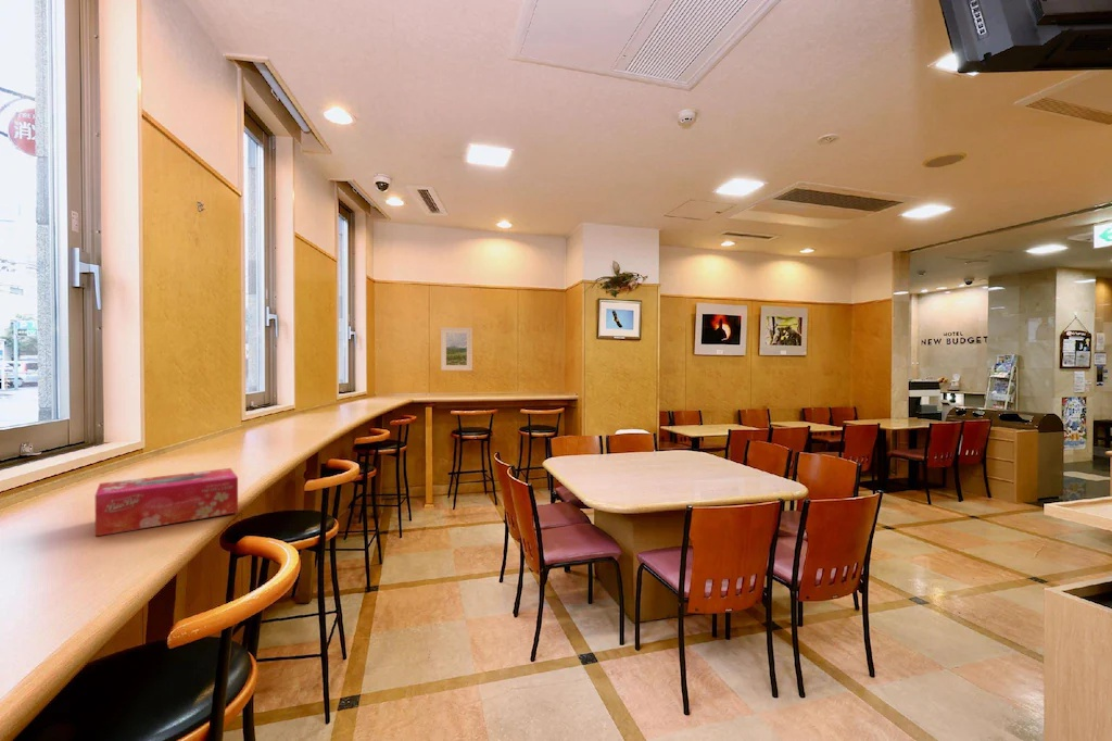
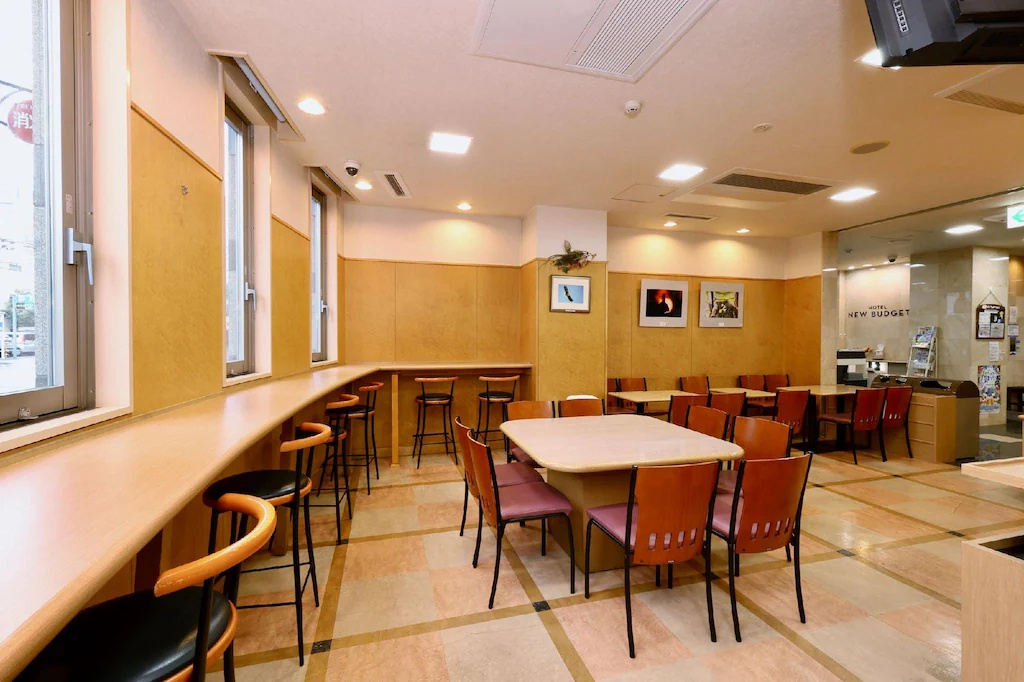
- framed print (456, 349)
- tissue box (170, 498)
